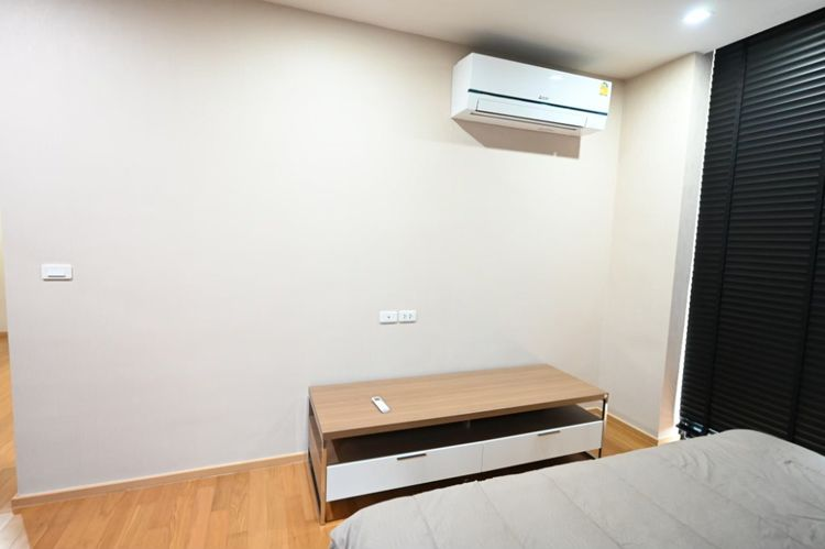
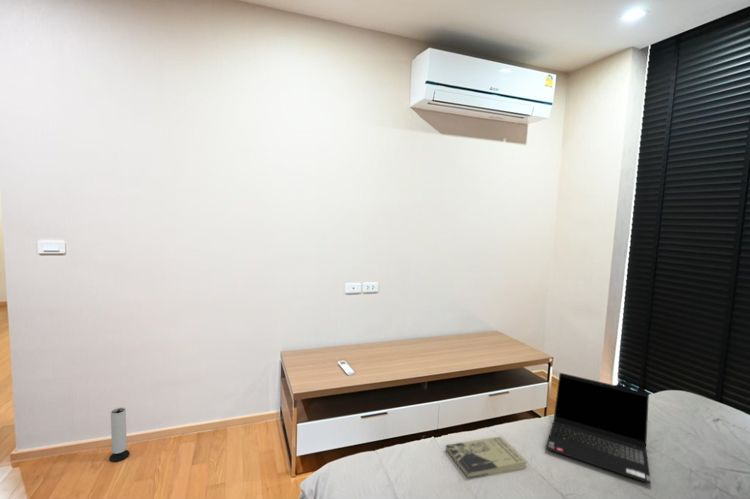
+ laptop computer (598, 421)
+ speaker (118, 433)
+ book (485, 455)
